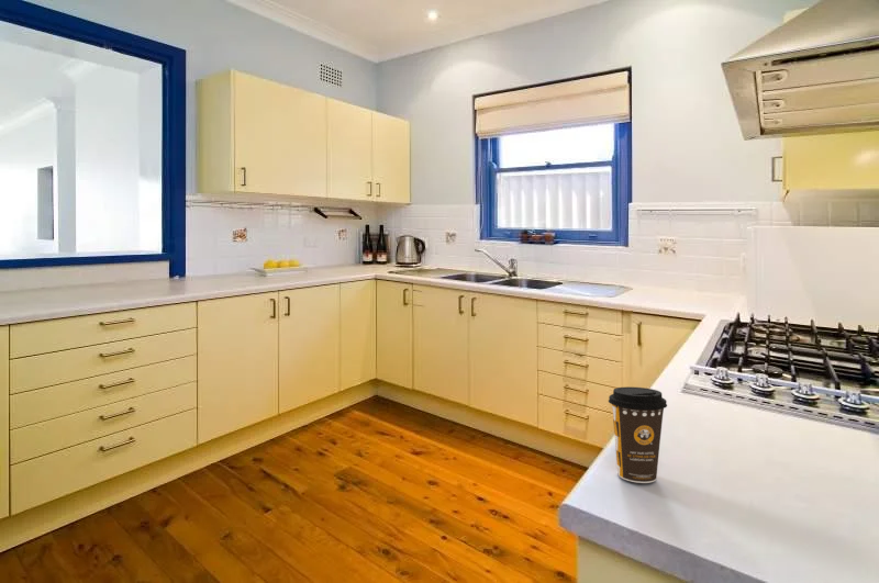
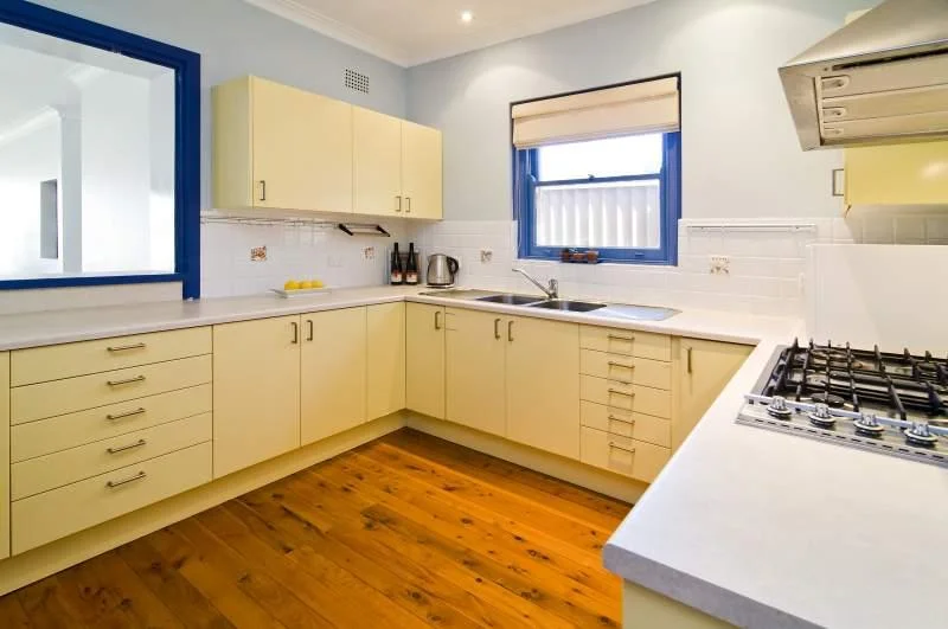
- coffee cup (636, 434)
